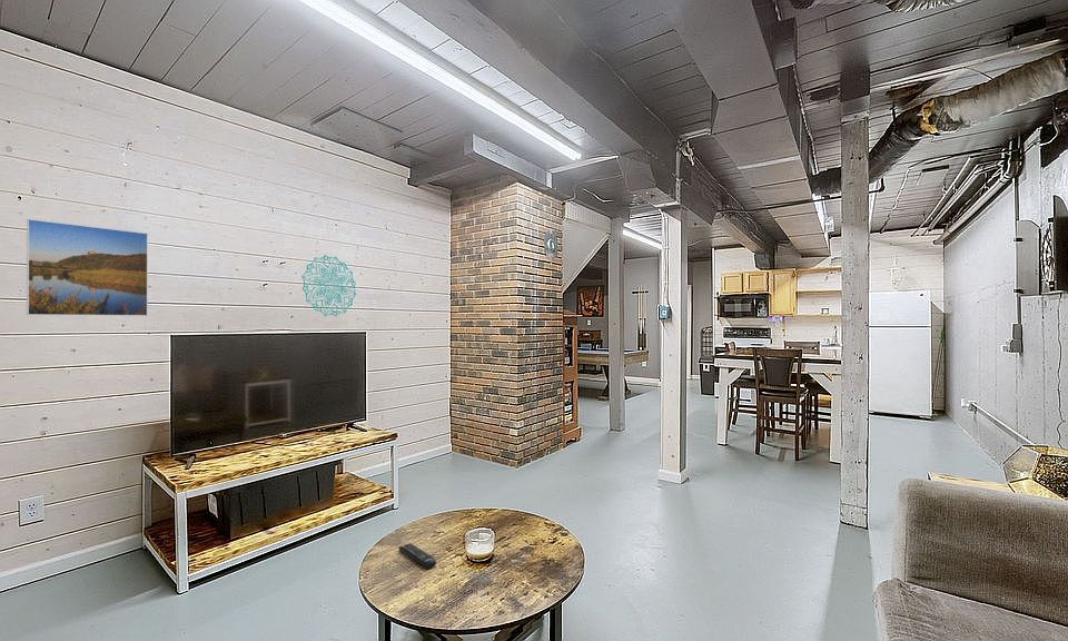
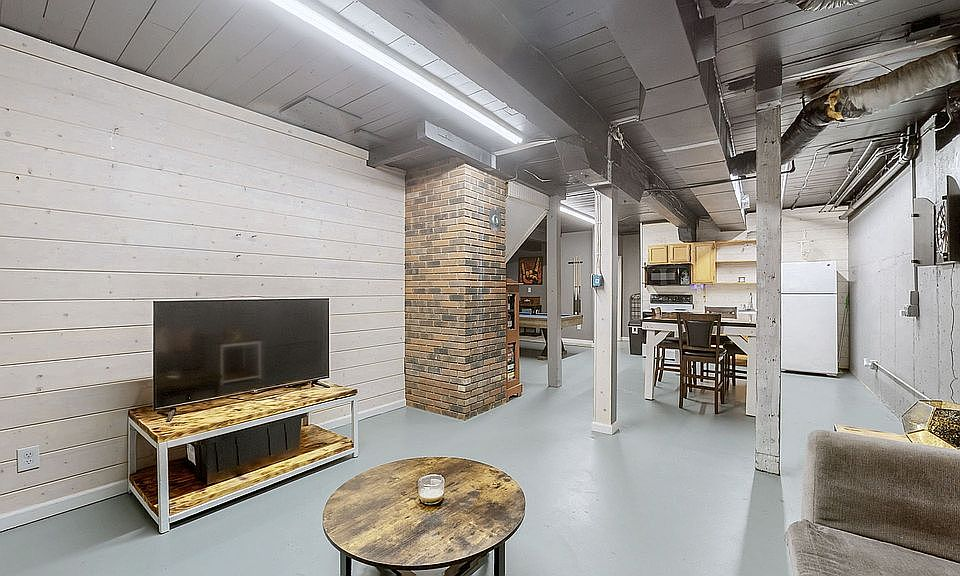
- wall decoration (330, 286)
- remote control (416, 554)
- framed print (91, 270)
